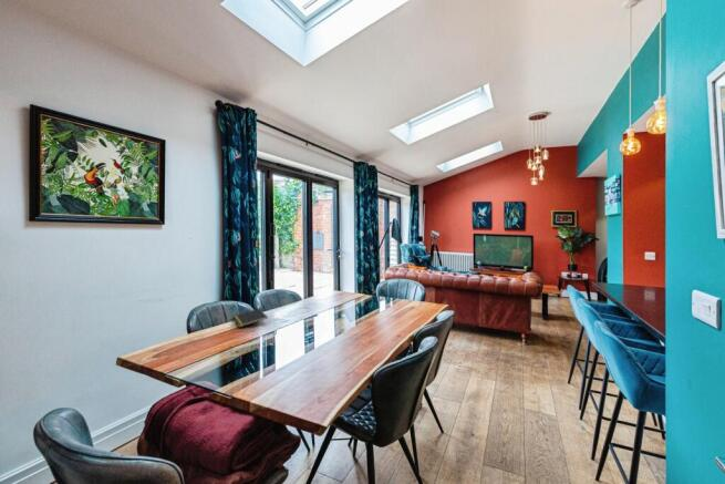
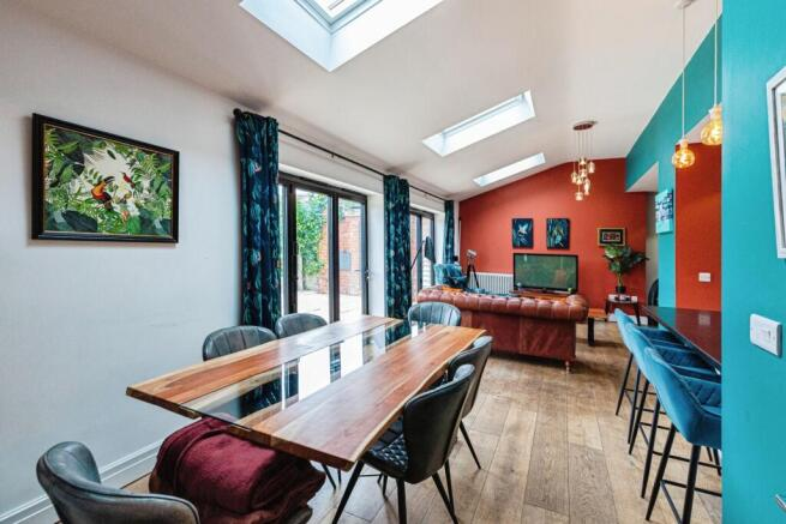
- notepad (249, 317)
